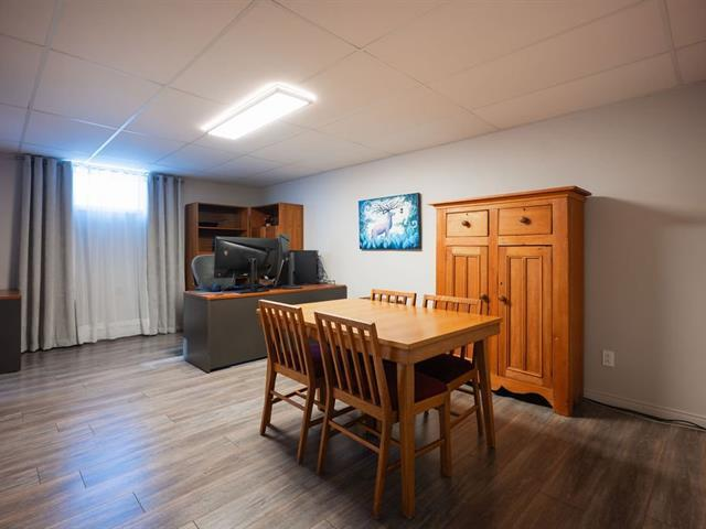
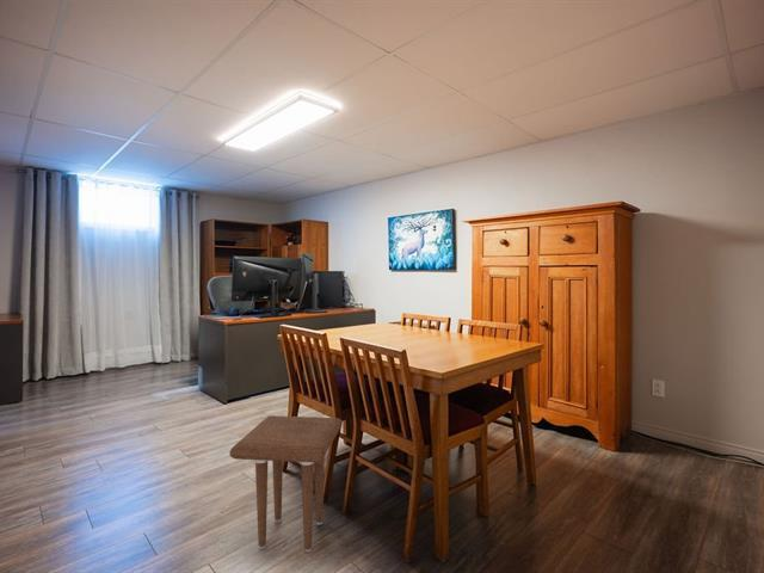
+ side table (282, 479)
